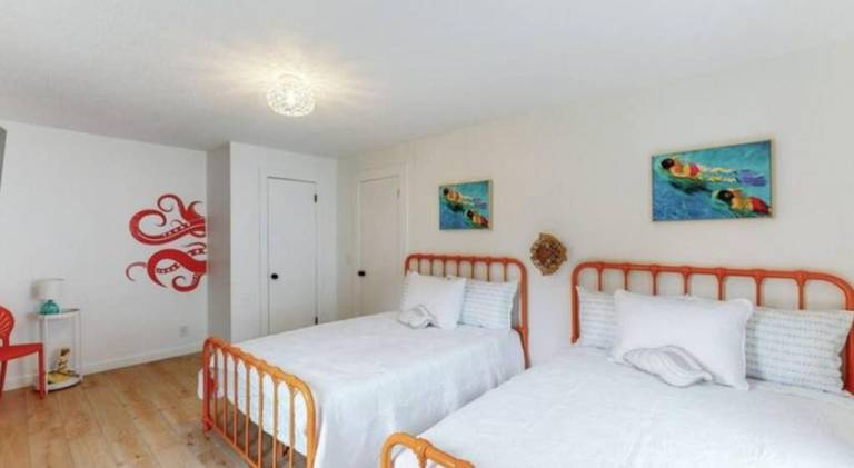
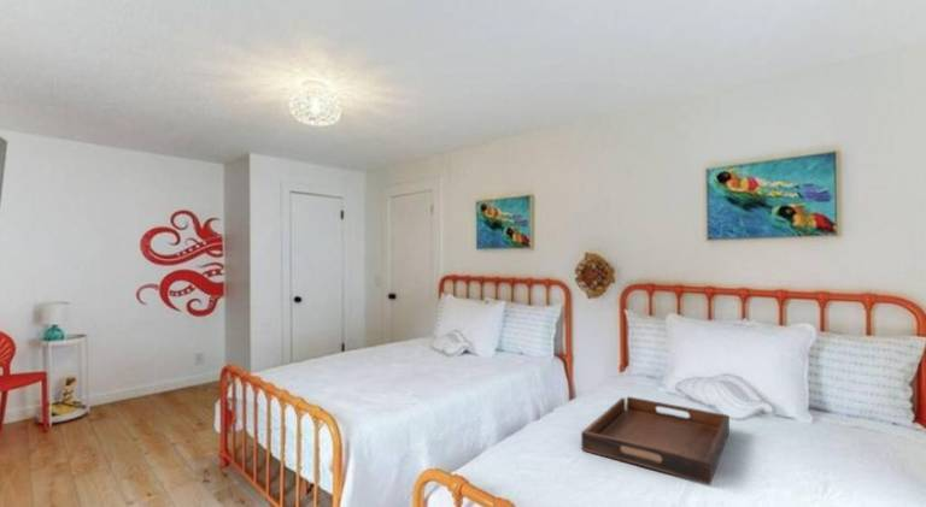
+ serving tray (658, 431)
